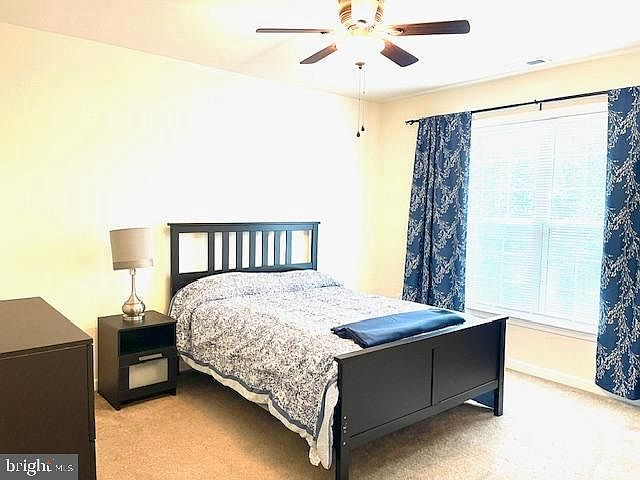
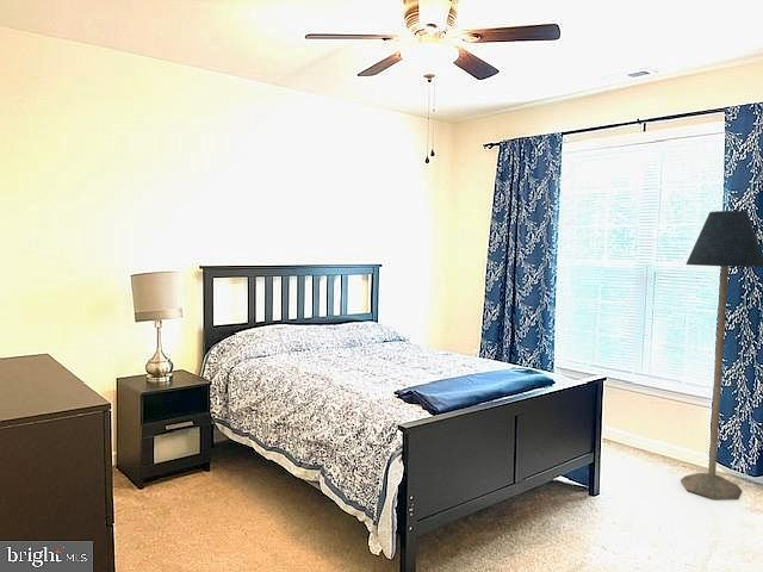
+ floor lamp (719, 352)
